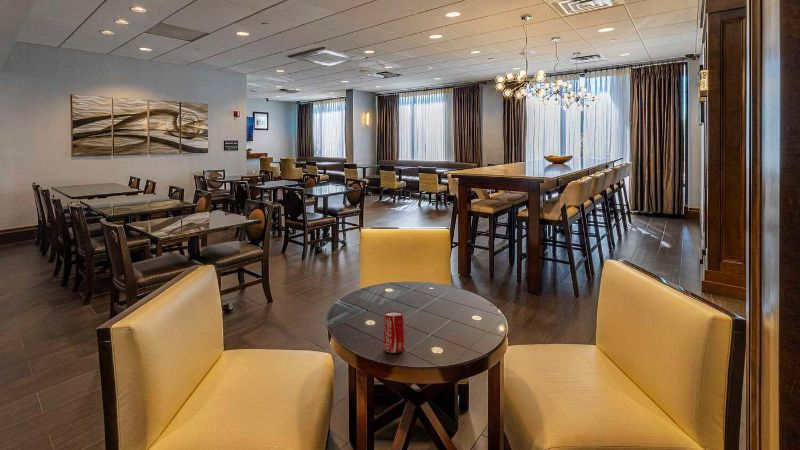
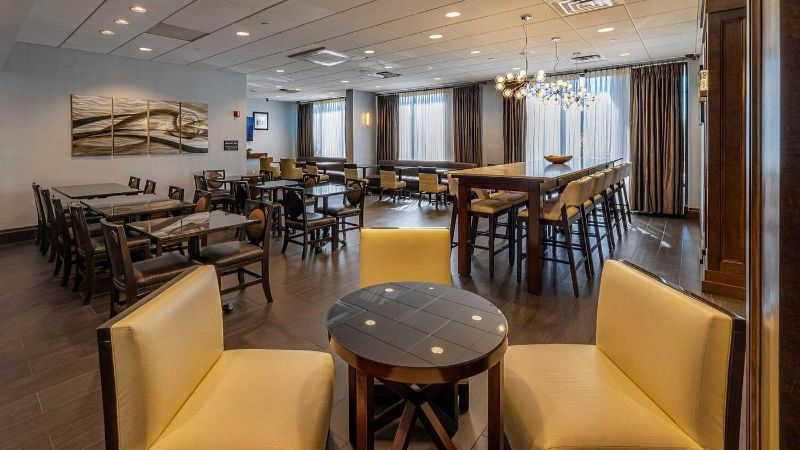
- beverage can (394, 331)
